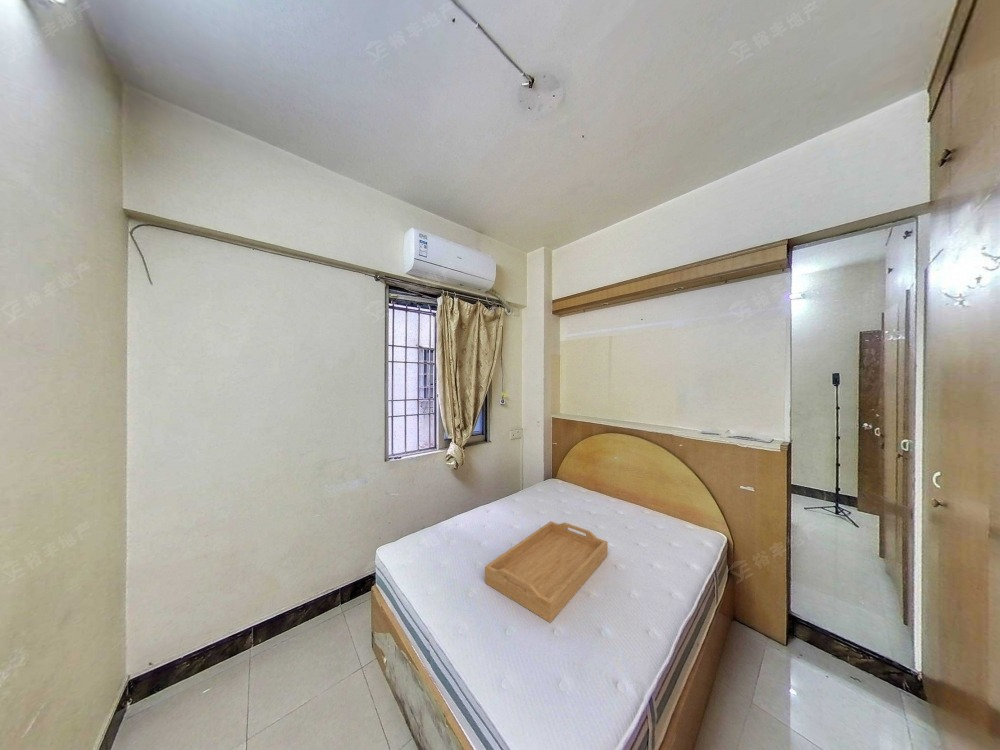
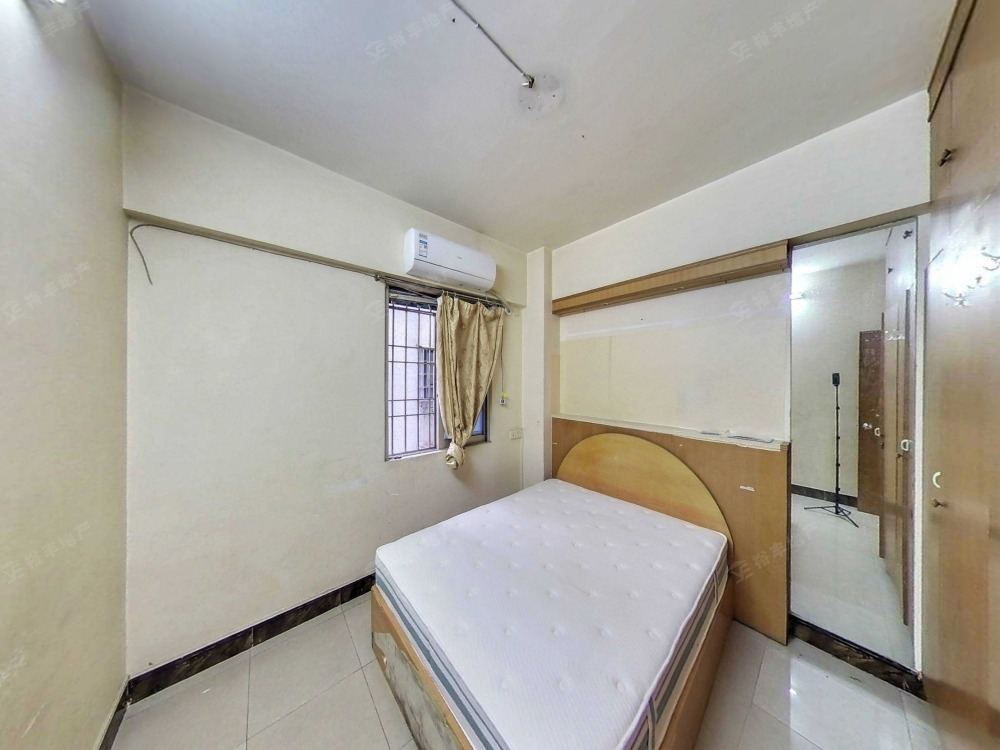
- serving tray (550, 558)
